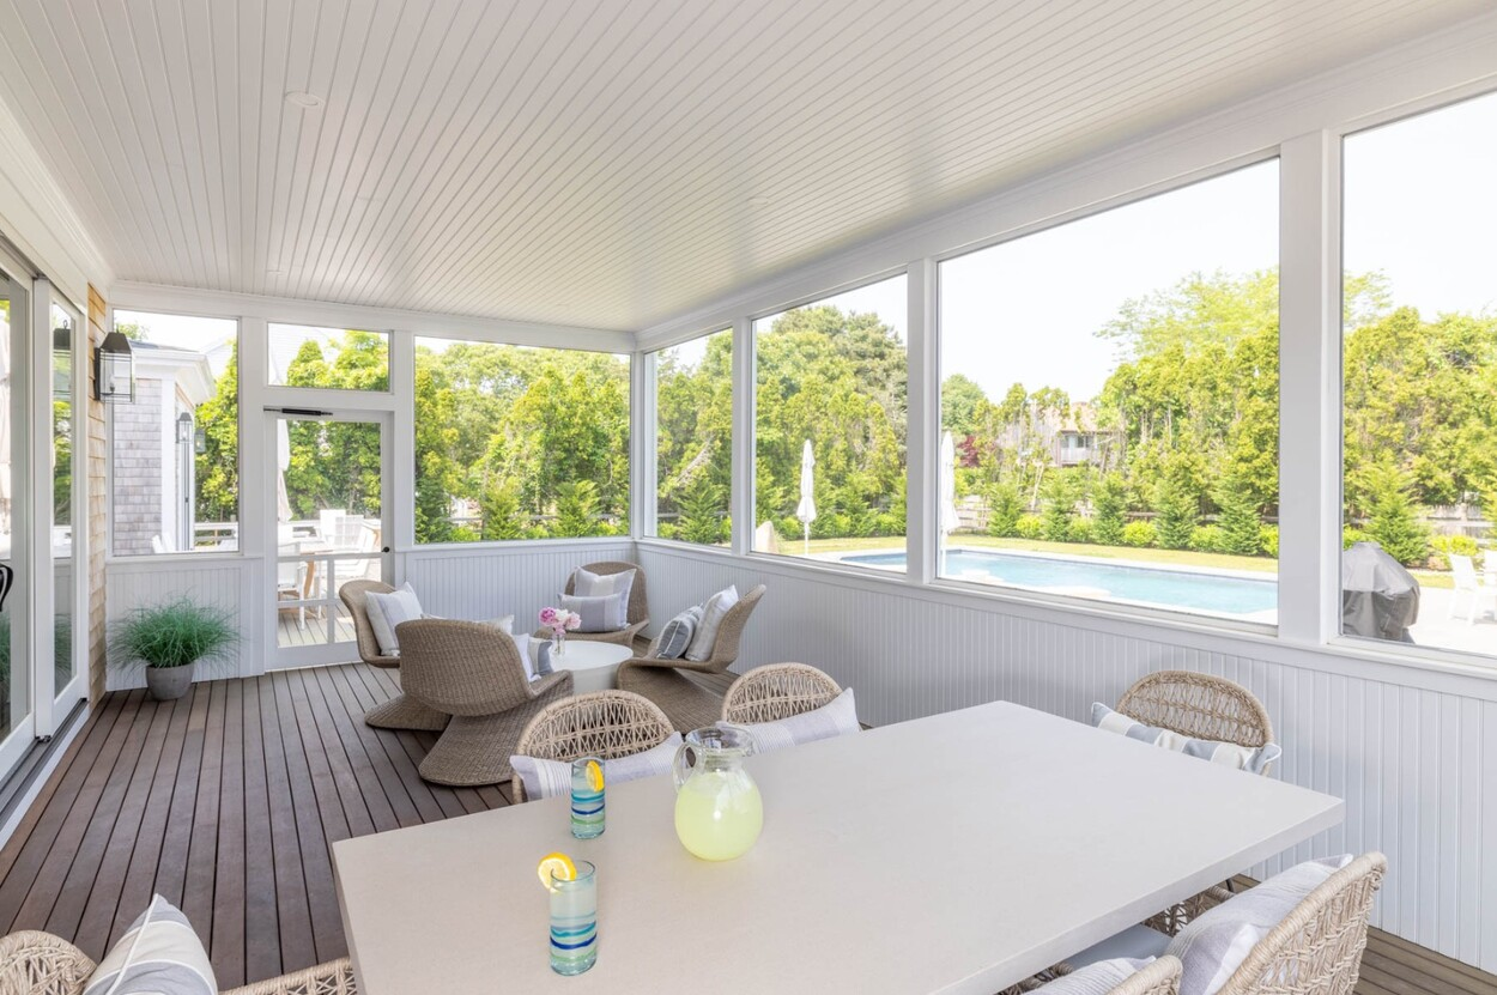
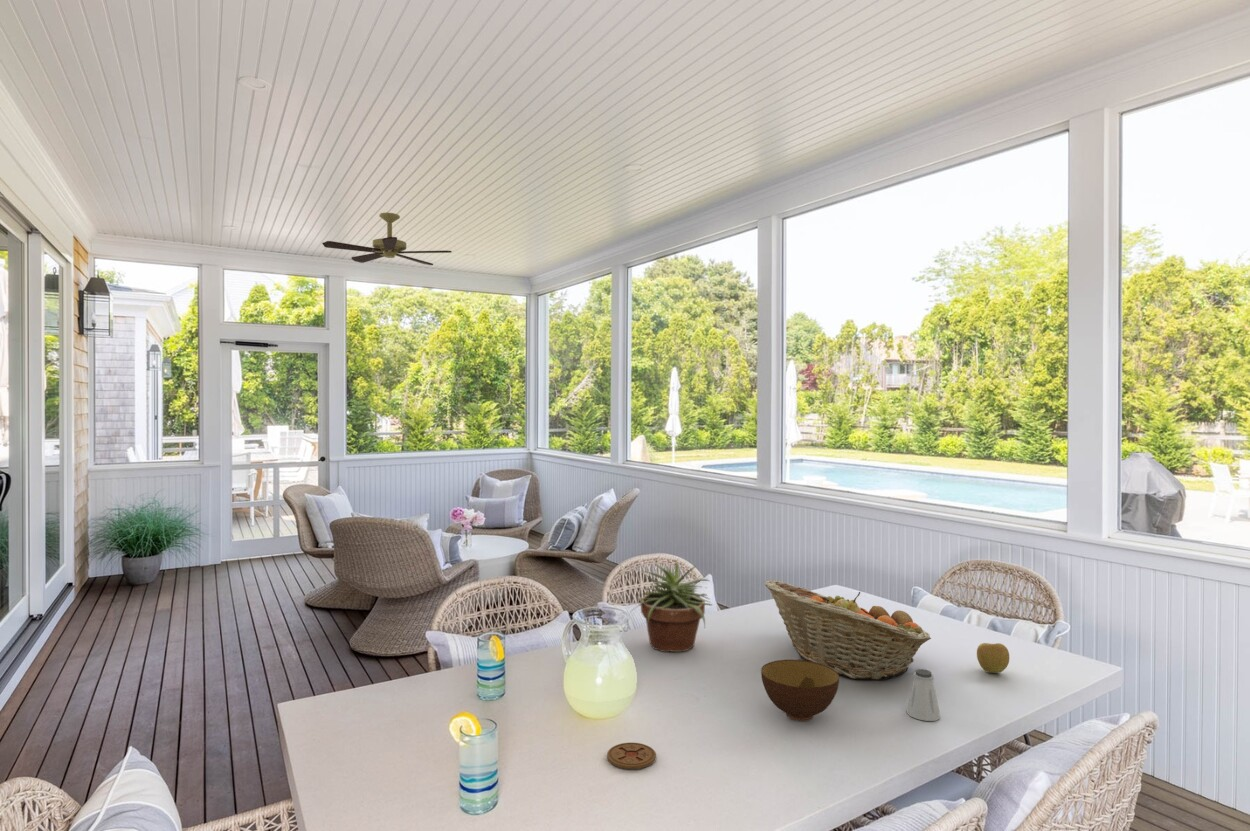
+ ceiling fan (388, 234)
+ saltshaker (923, 693)
+ potted plant (670, 604)
+ bowl (799, 694)
+ fruit basket (842, 621)
+ apple (992, 656)
+ coaster (631, 755)
